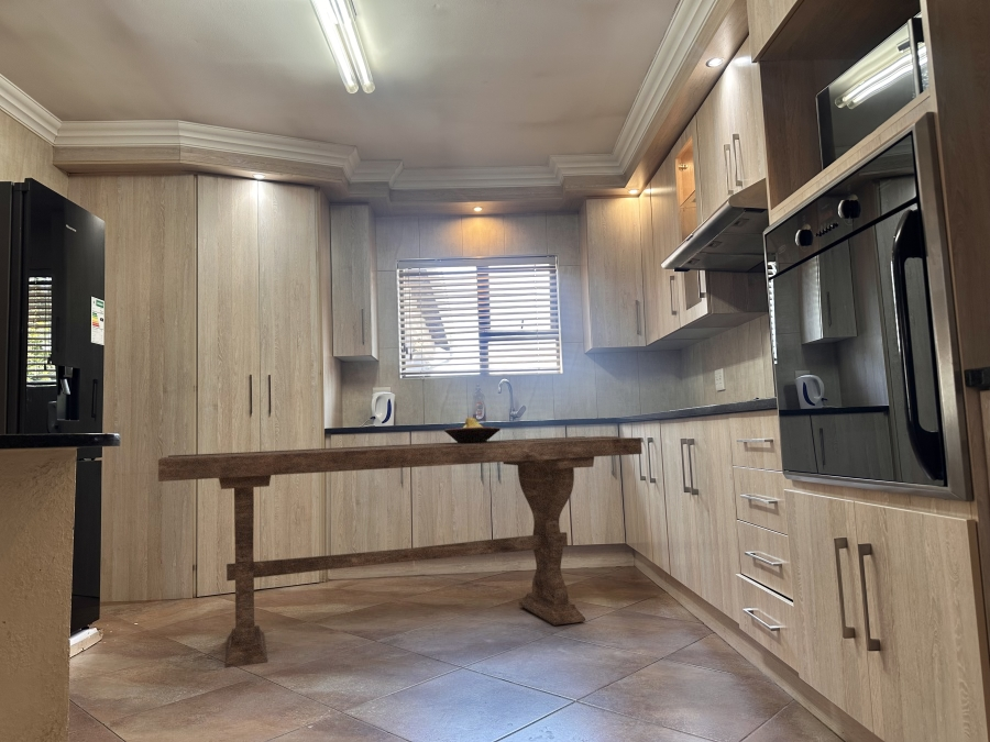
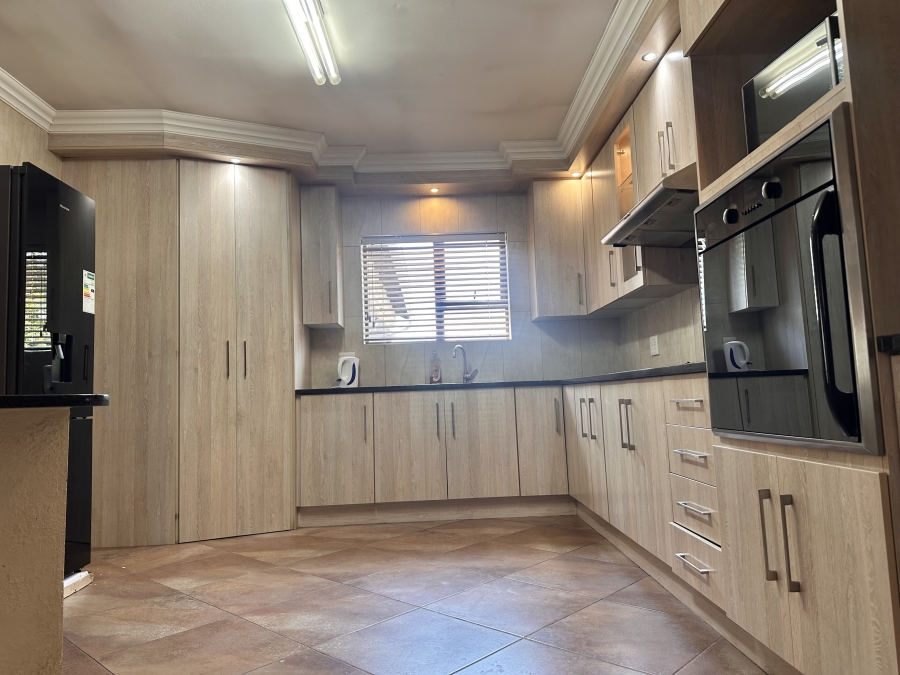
- fruit bowl (472, 429)
- dining table (414, 547)
